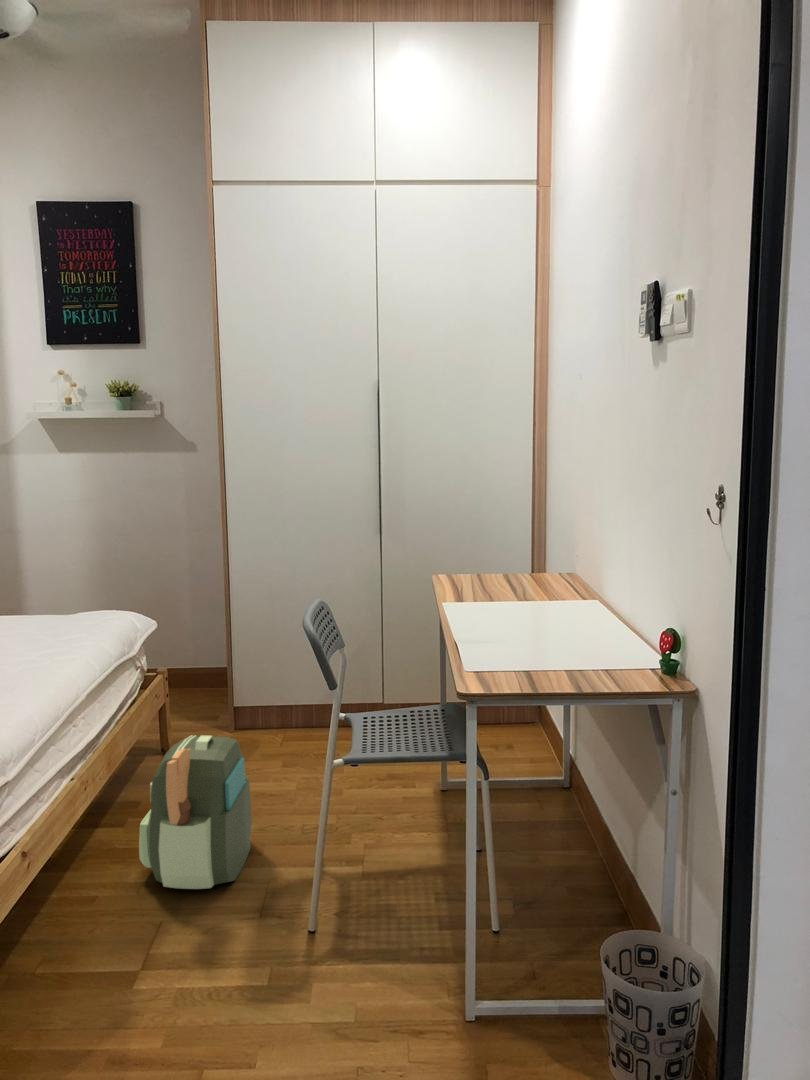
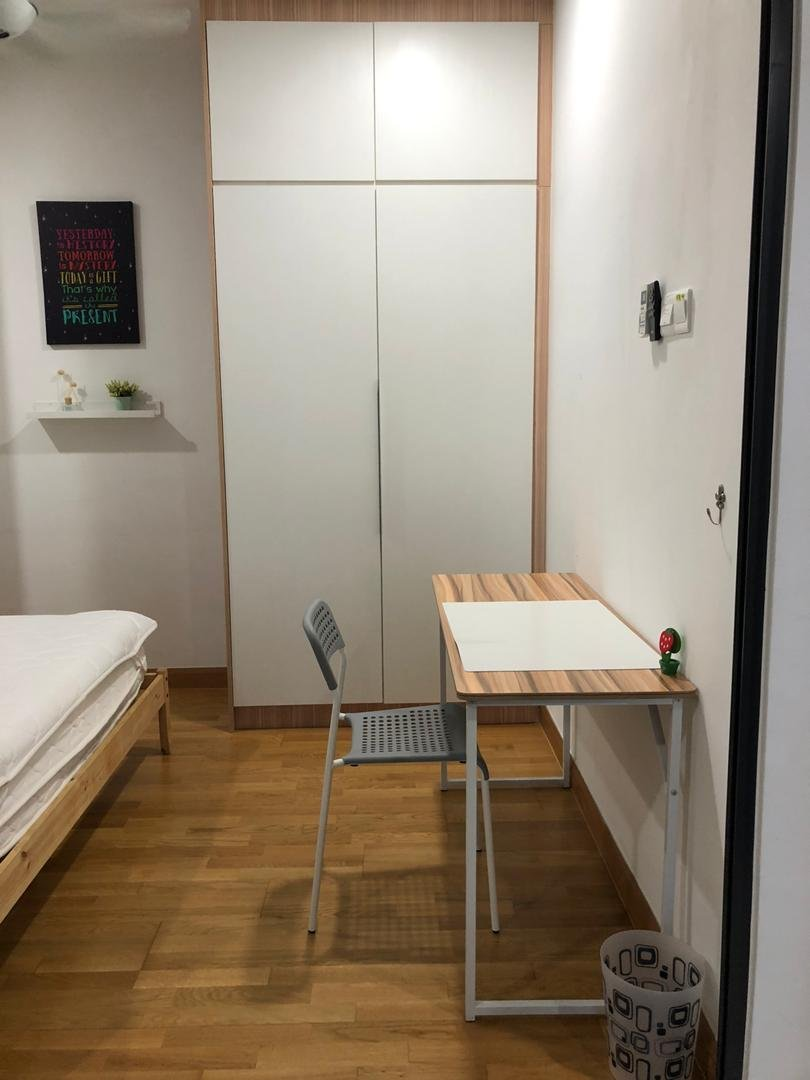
- backpack (189, 801)
